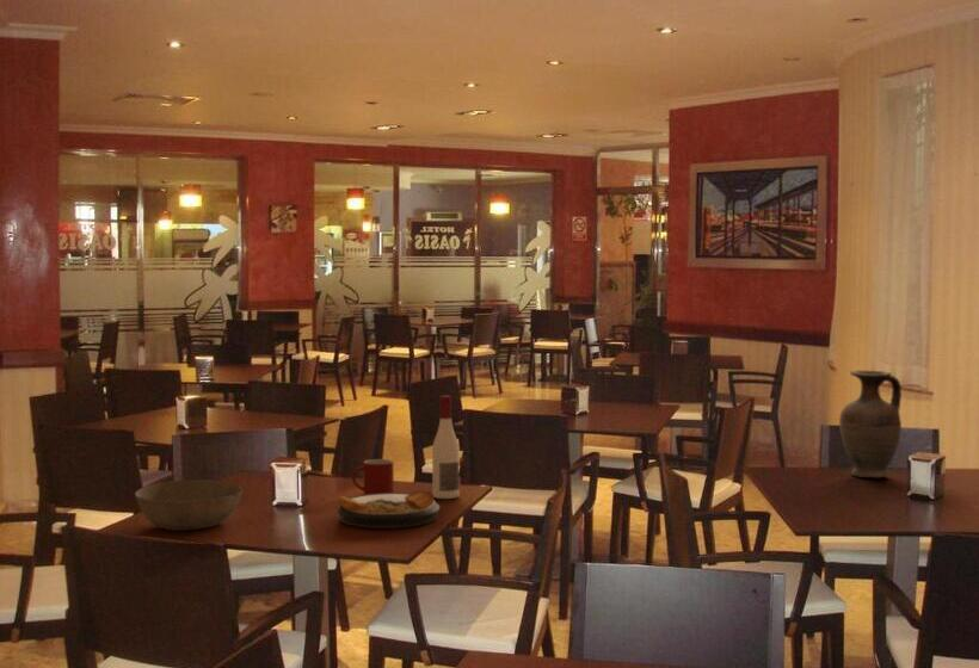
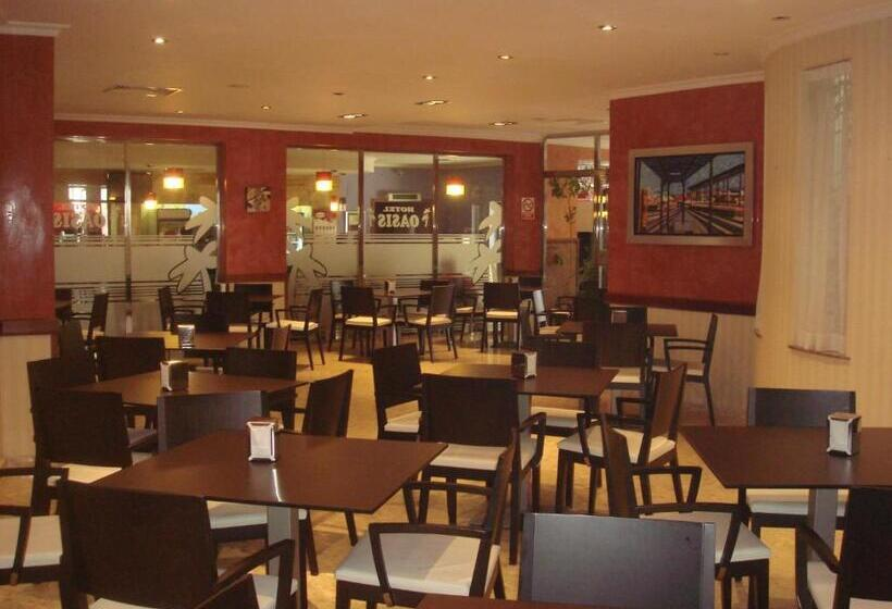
- alcohol (445, 446)
- plate (388, 506)
- bowl (189, 506)
- vase (870, 423)
- mug (372, 478)
